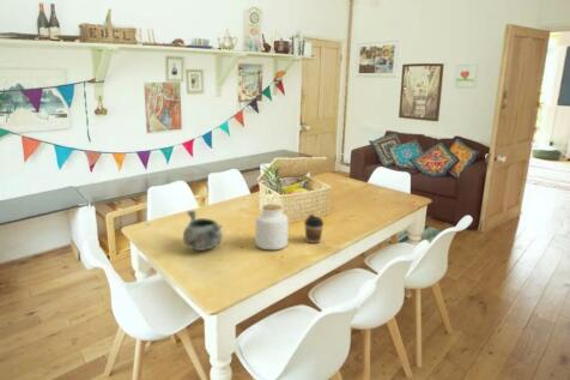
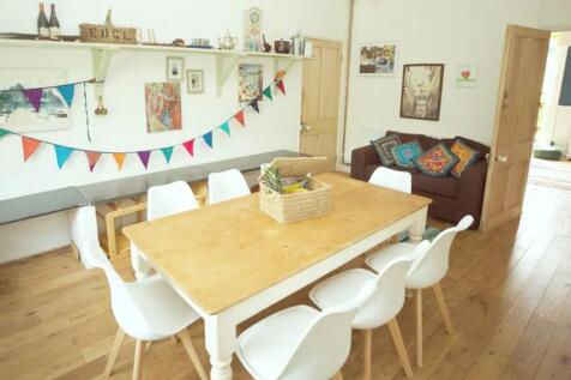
- decorative bowl (202, 231)
- jar (271, 224)
- coffee cup (314, 228)
